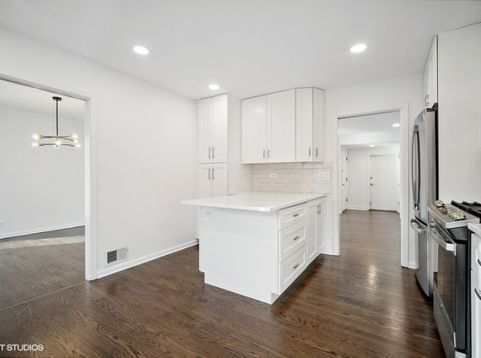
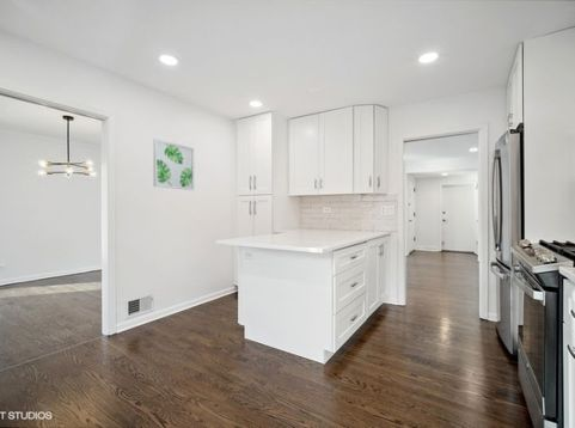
+ wall art (175, 166)
